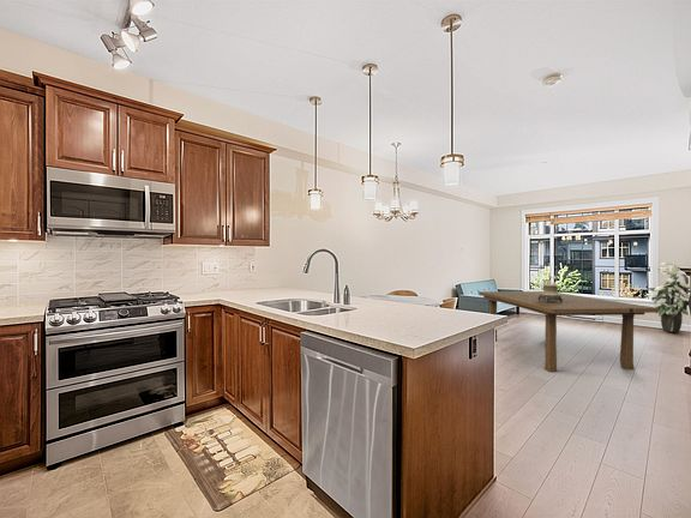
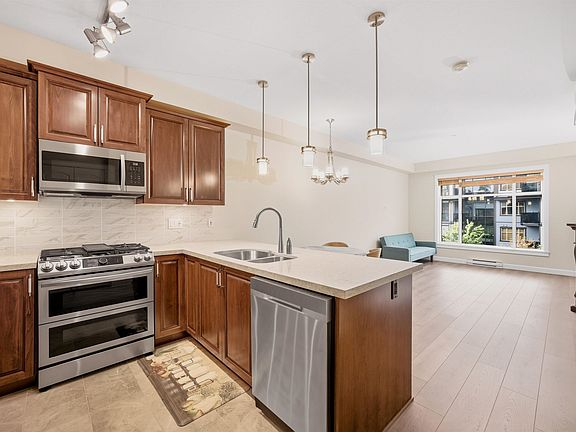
- indoor plant (669, 297)
- decorative urn (549, 288)
- dining table (551, 325)
